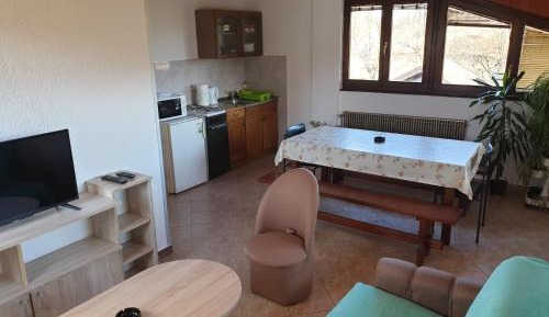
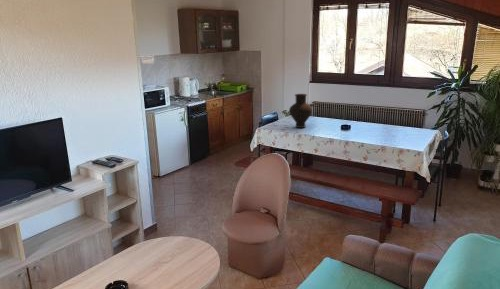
+ vase (300, 110)
